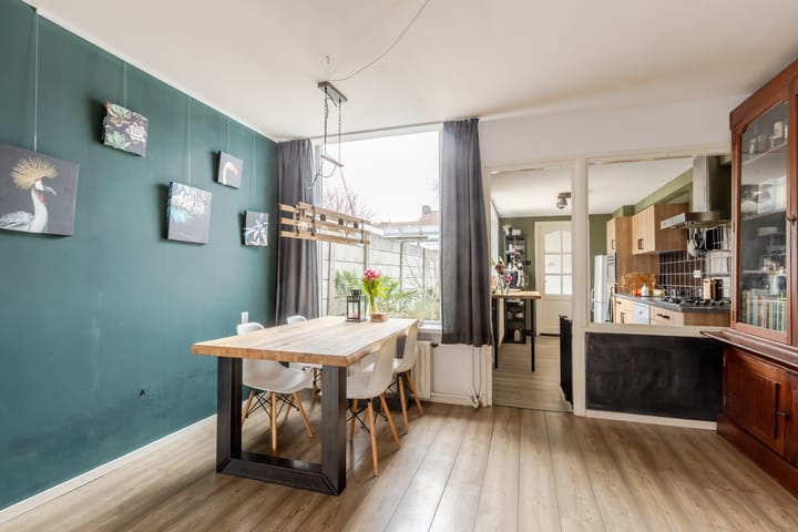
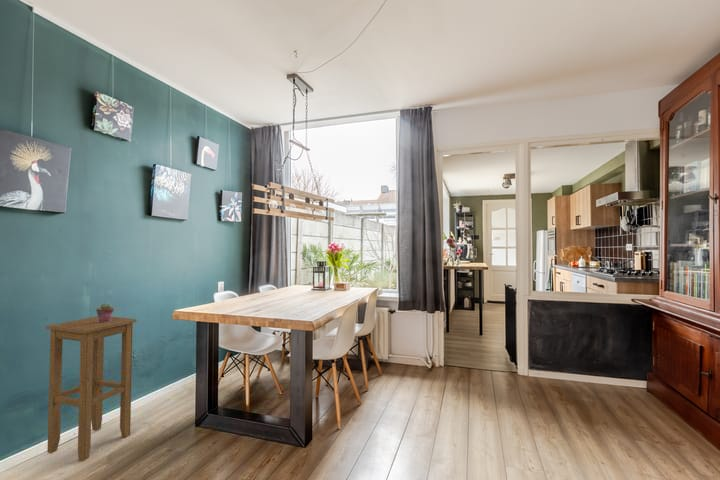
+ potted succulent (105, 311)
+ stool (92, 382)
